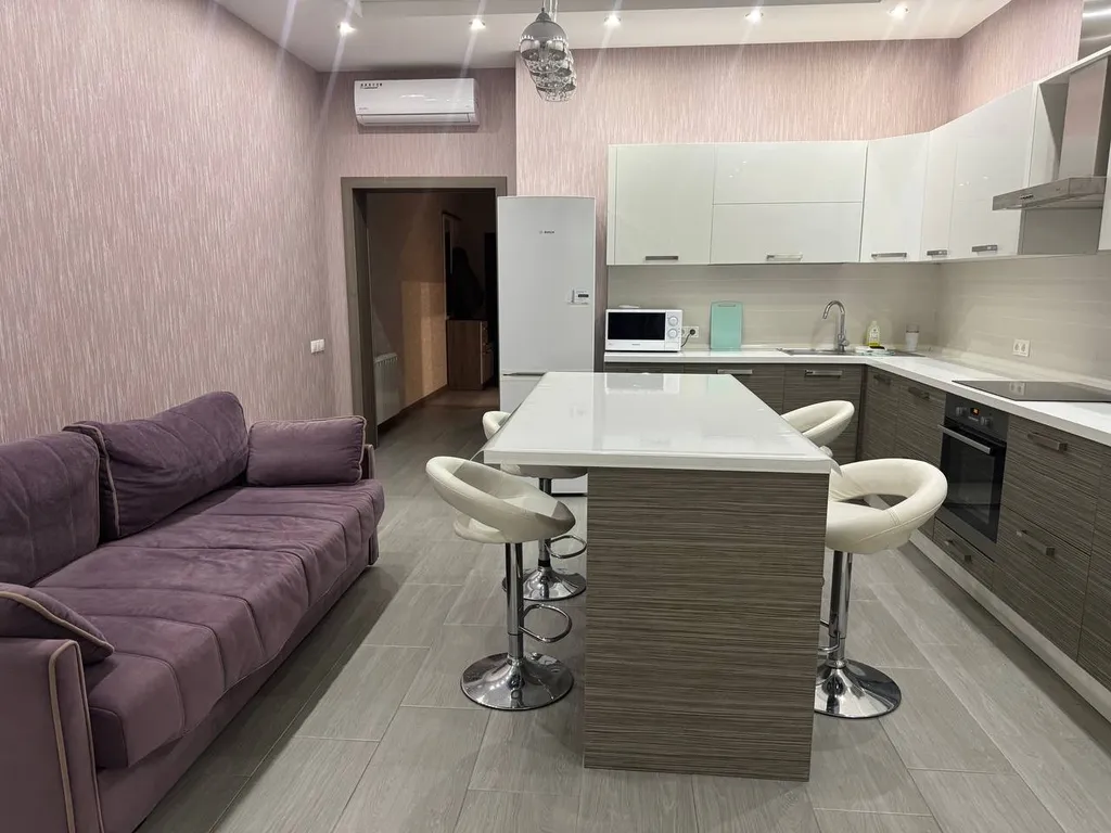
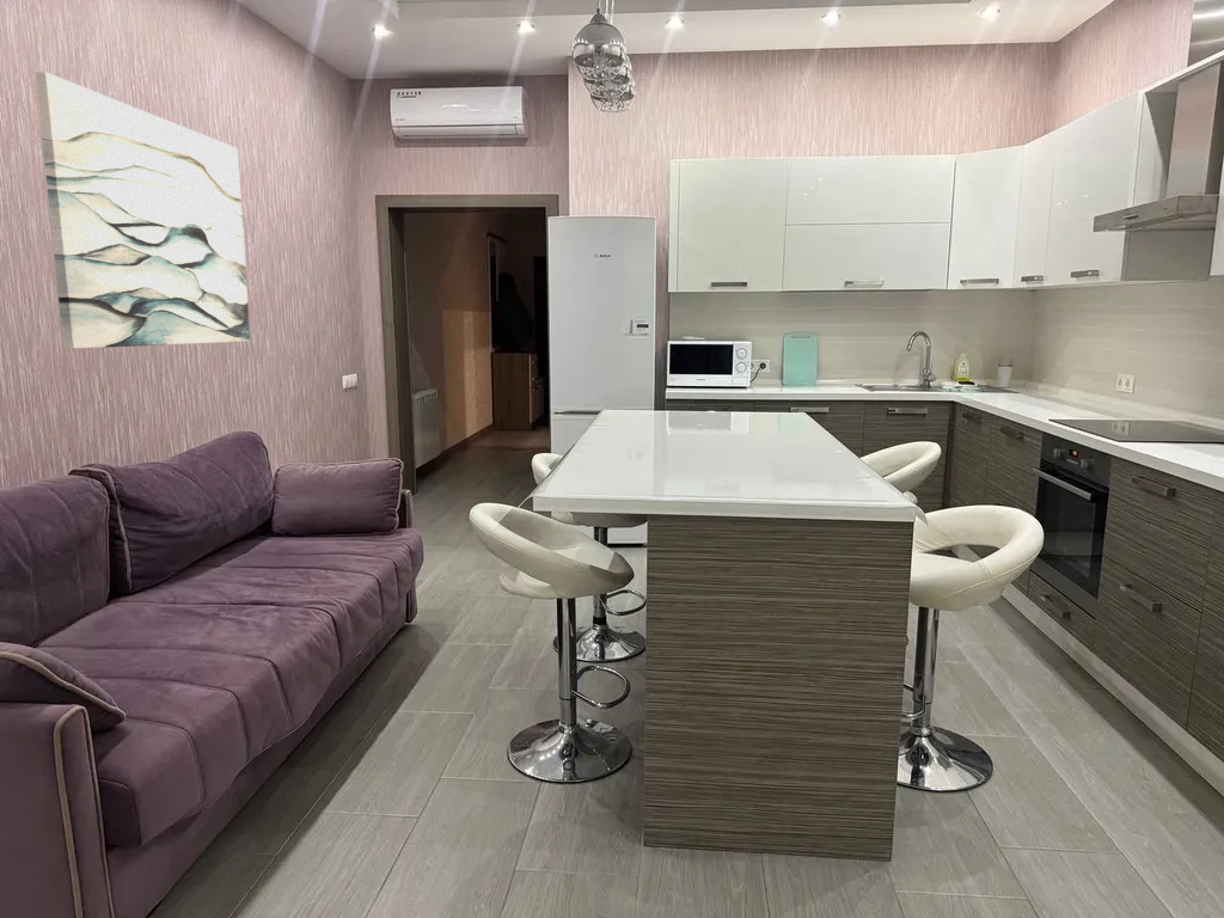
+ wall art (164, 232)
